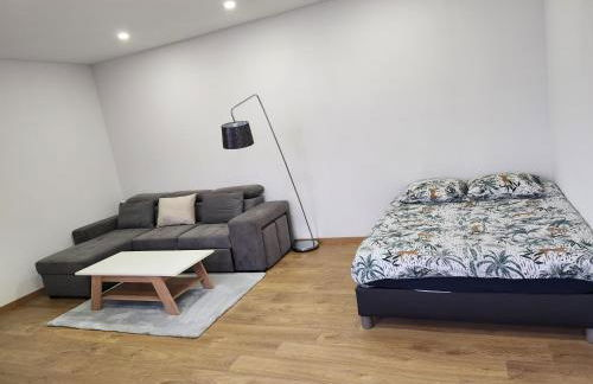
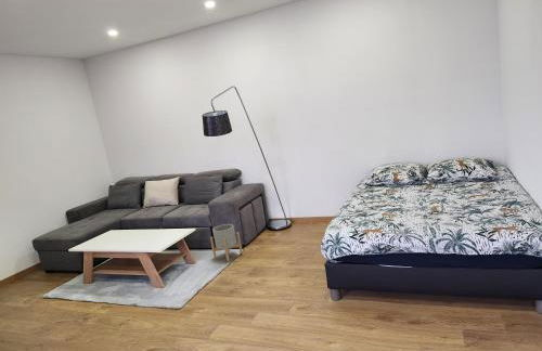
+ planter (225, 242)
